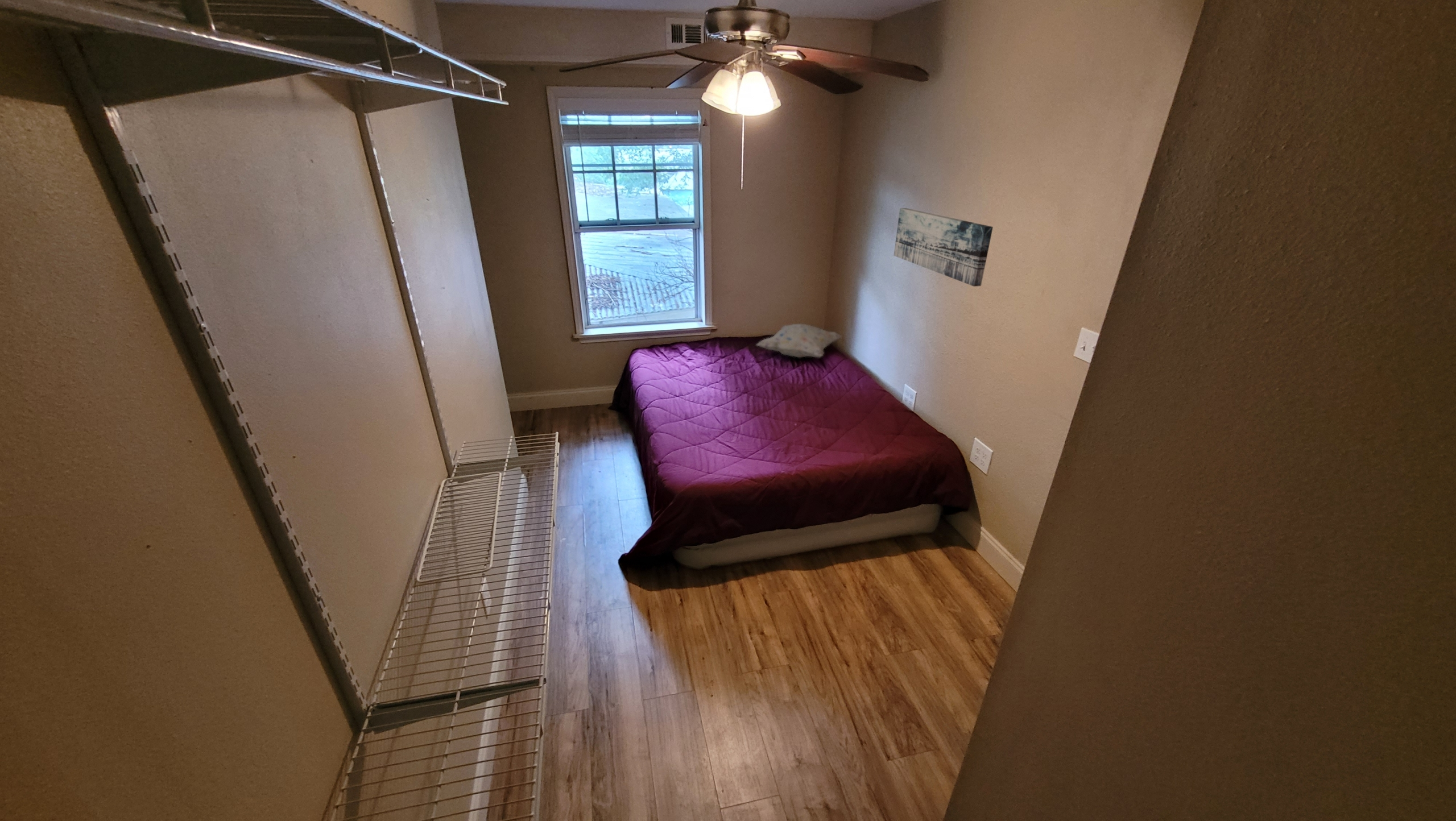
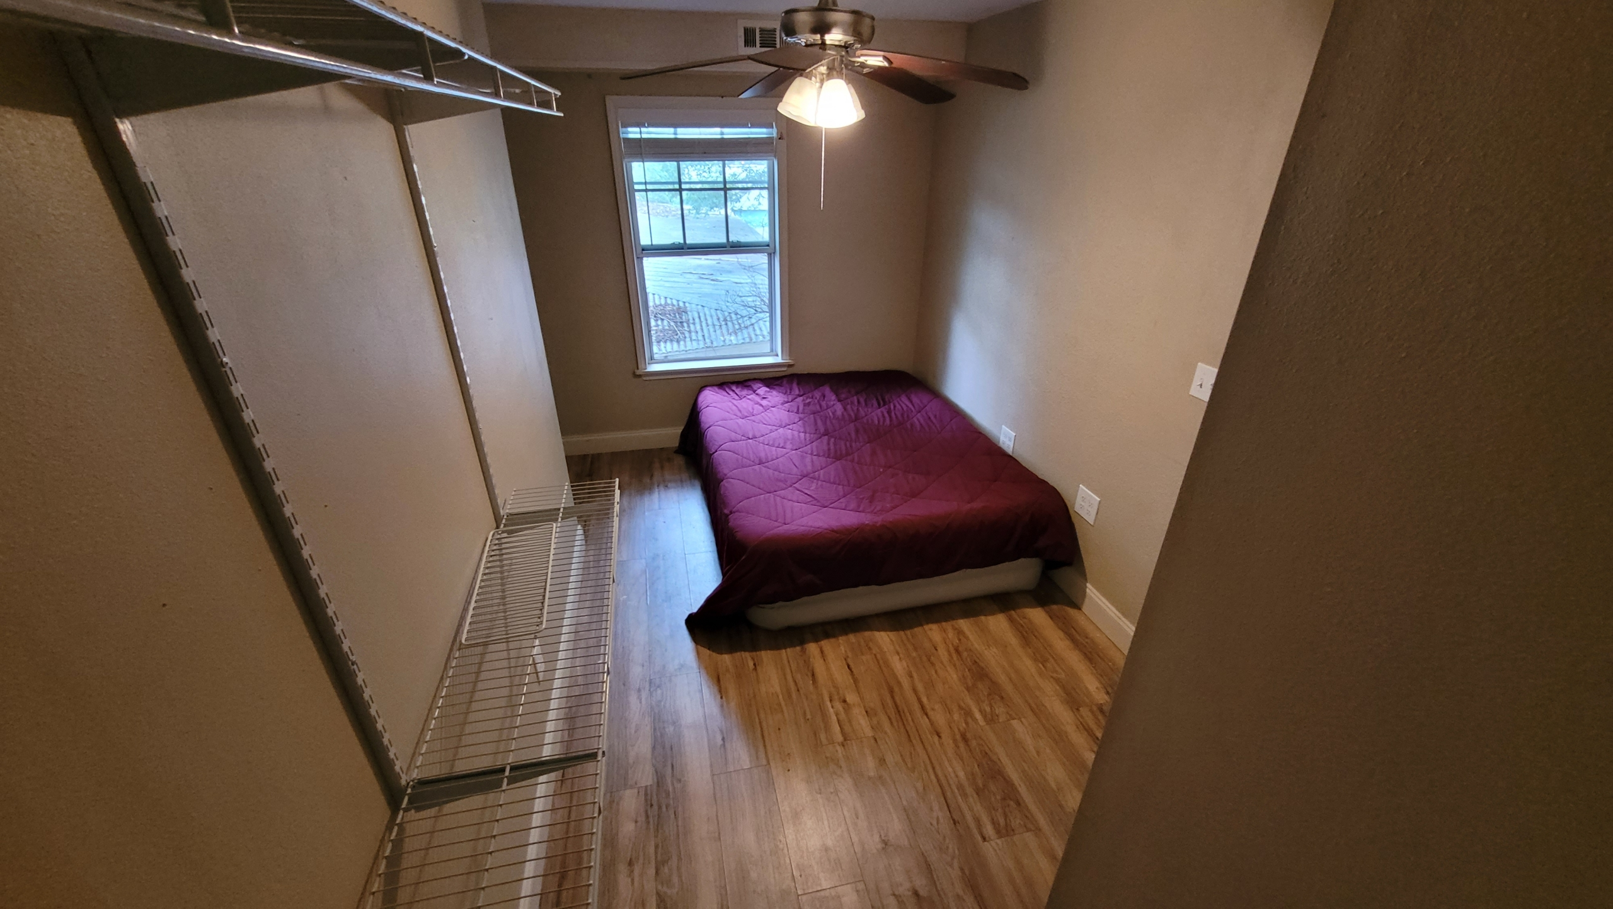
- decorative pillow (801, 340)
- wall art (936, 243)
